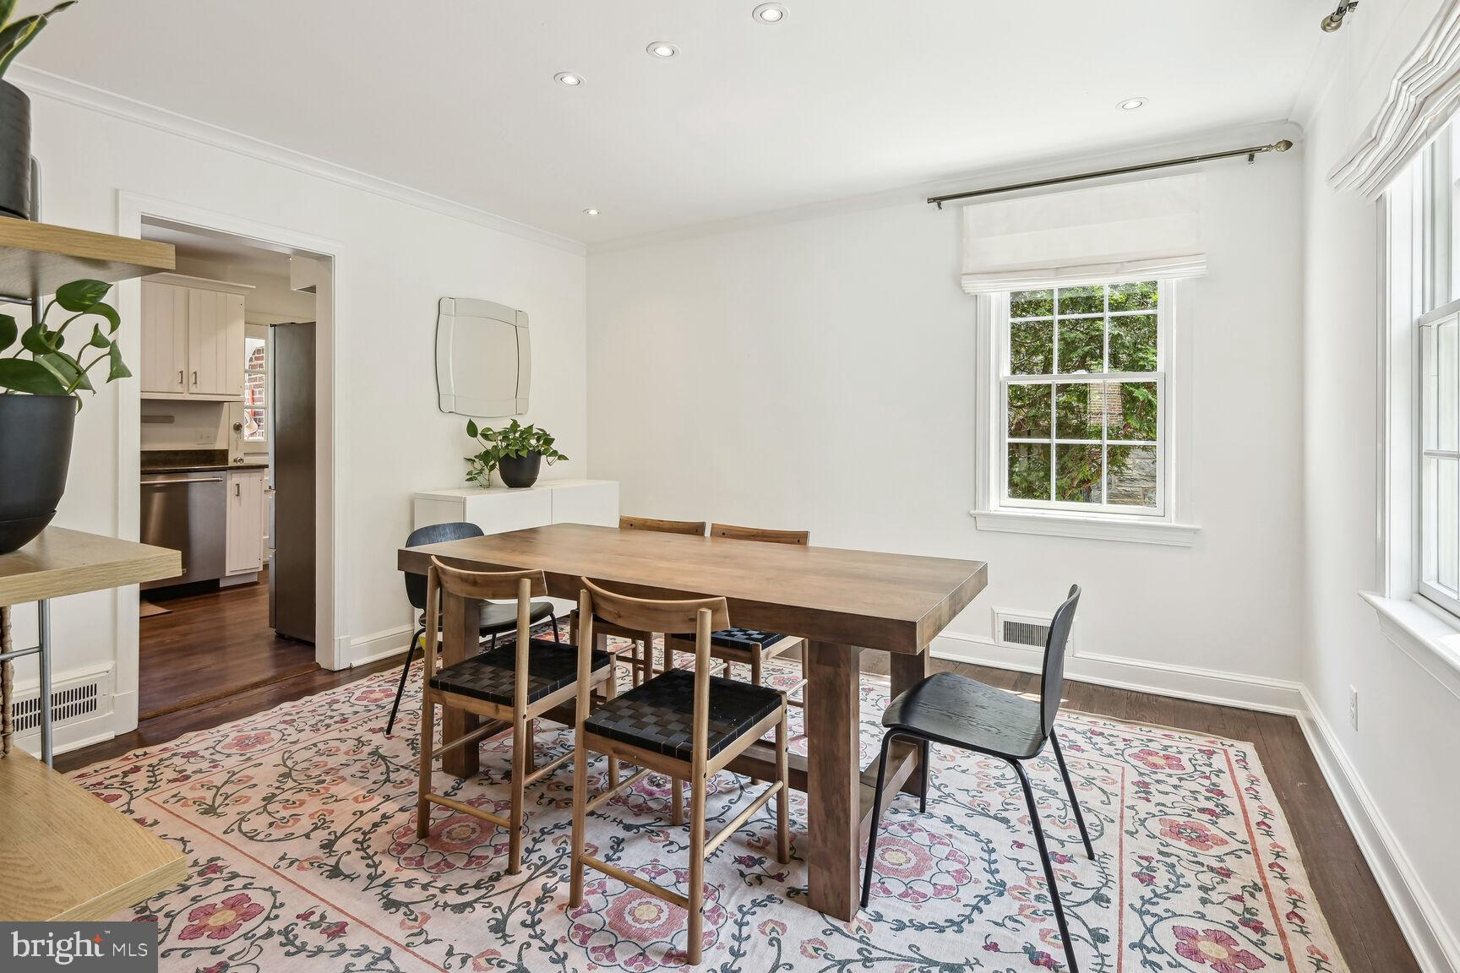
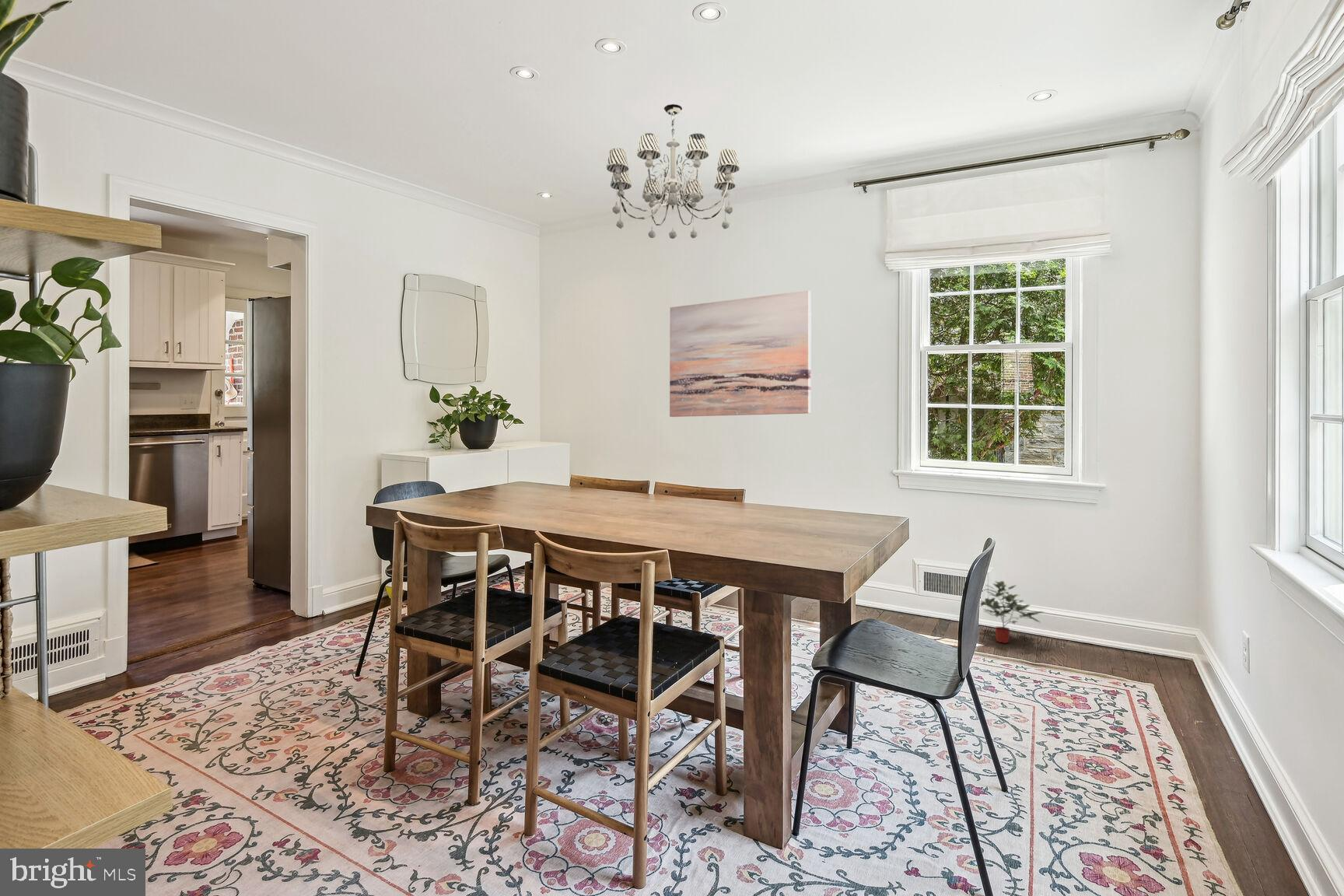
+ potted plant (1008, 611)
+ chandelier (673, 173)
+ wall art (736, 357)
